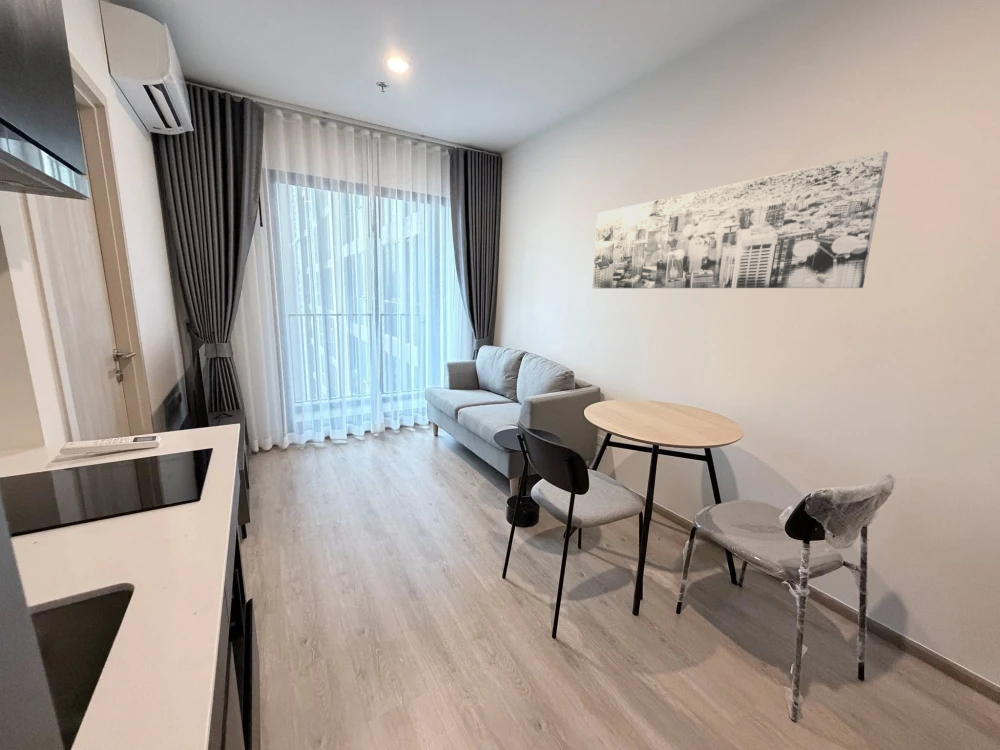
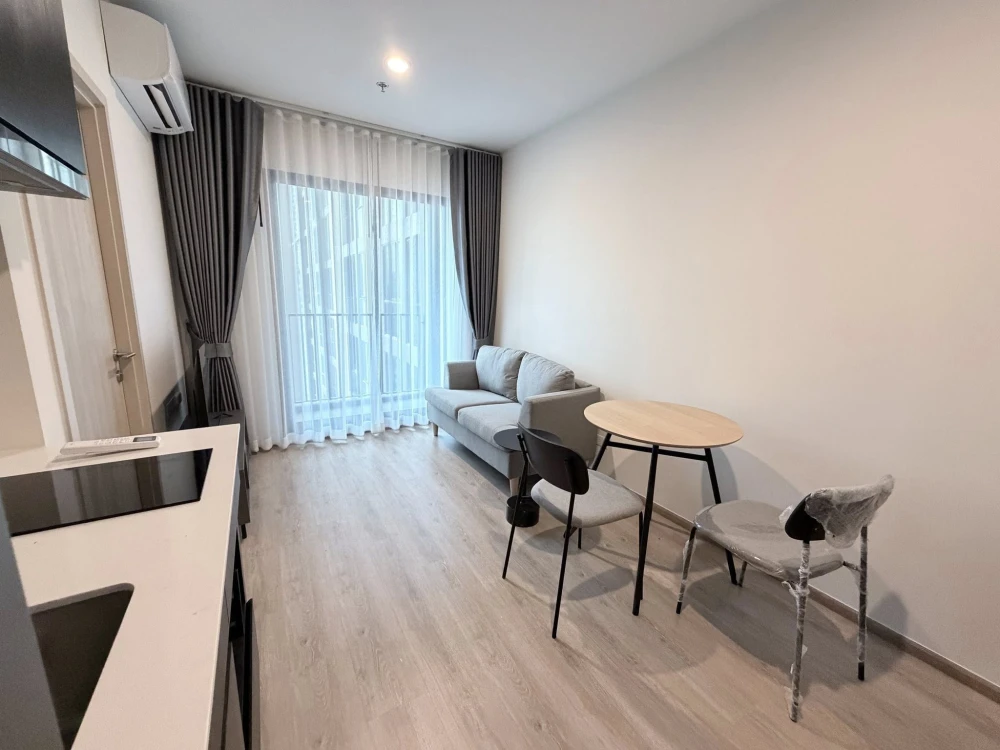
- wall art (696, 240)
